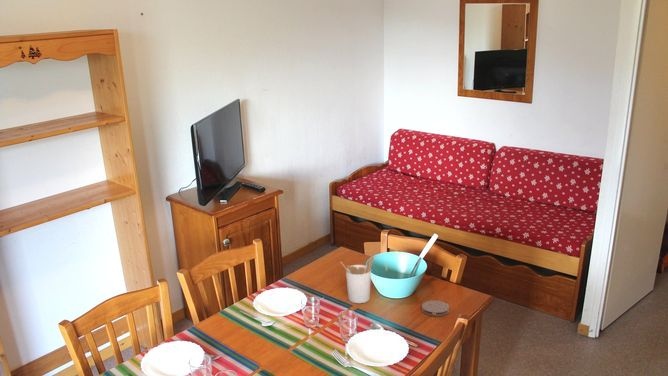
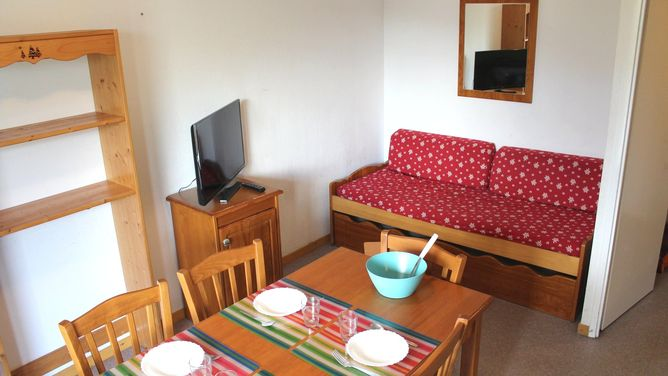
- coaster (435, 308)
- utensil holder (357, 279)
